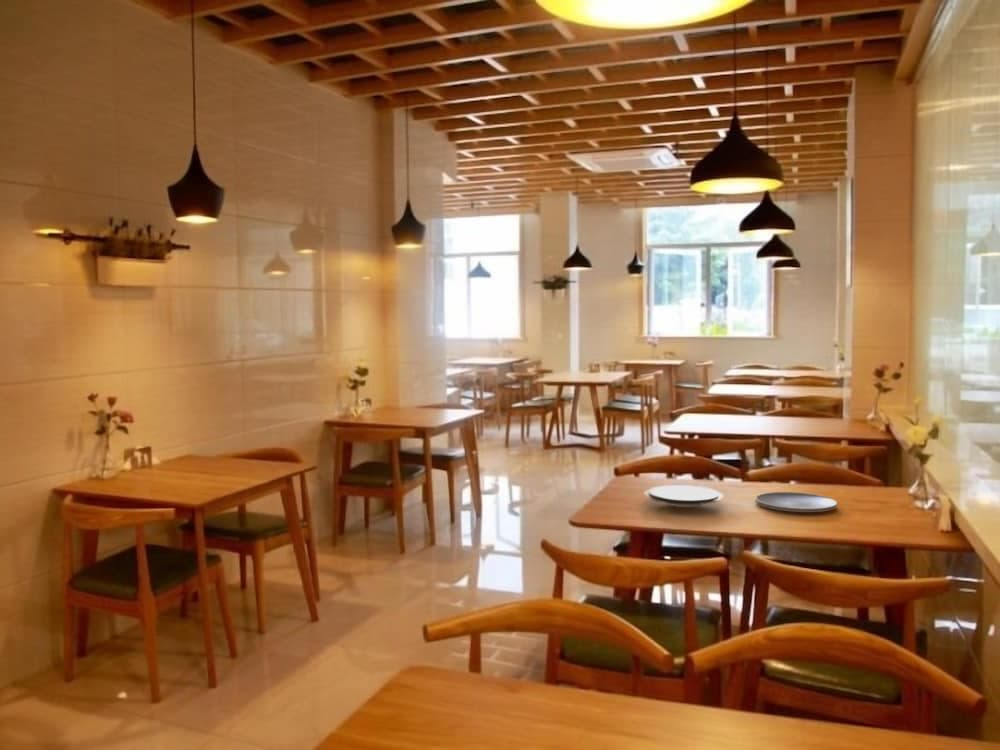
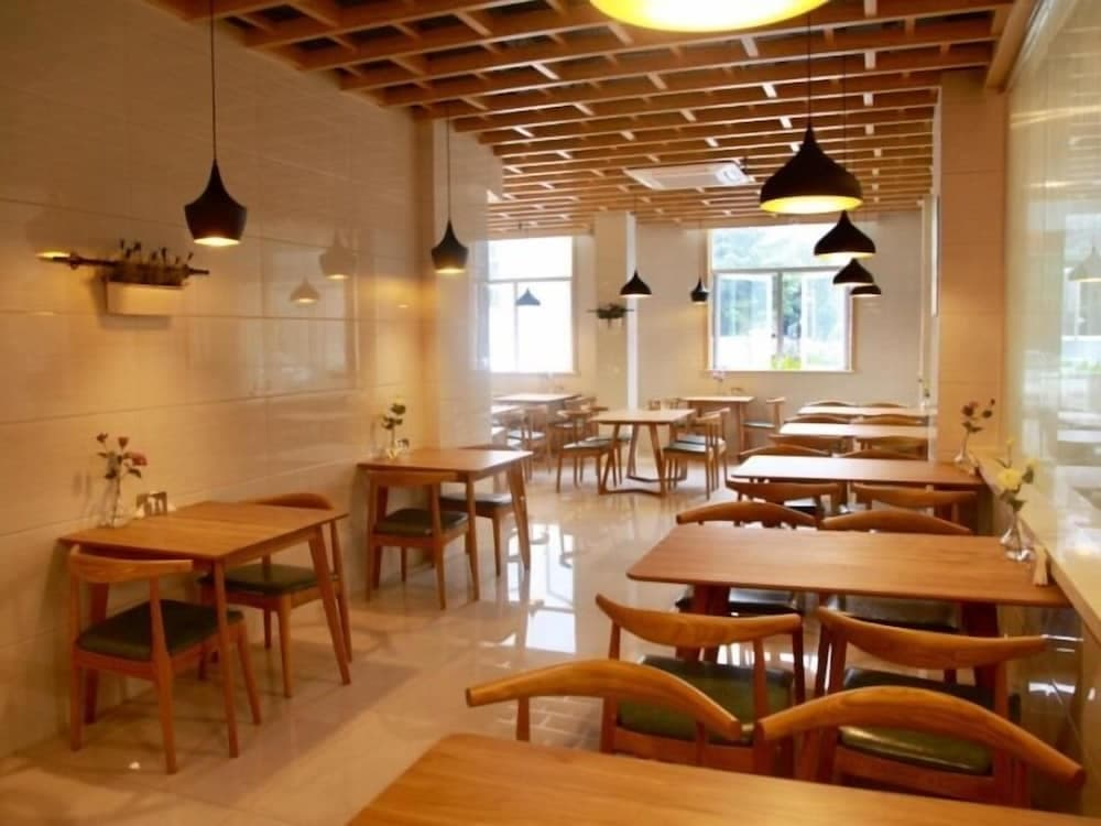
- plate (683, 499)
- plate (795, 502)
